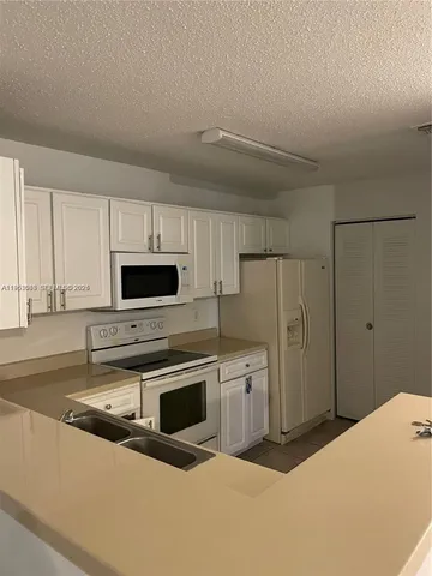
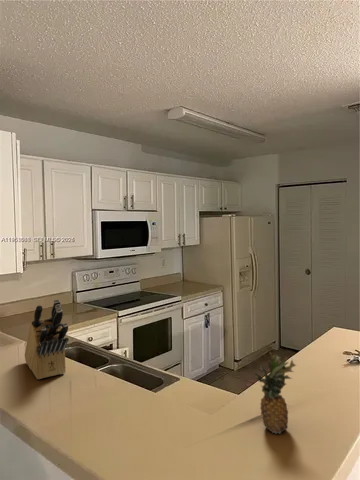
+ fruit (277, 393)
+ knife block (45, 333)
